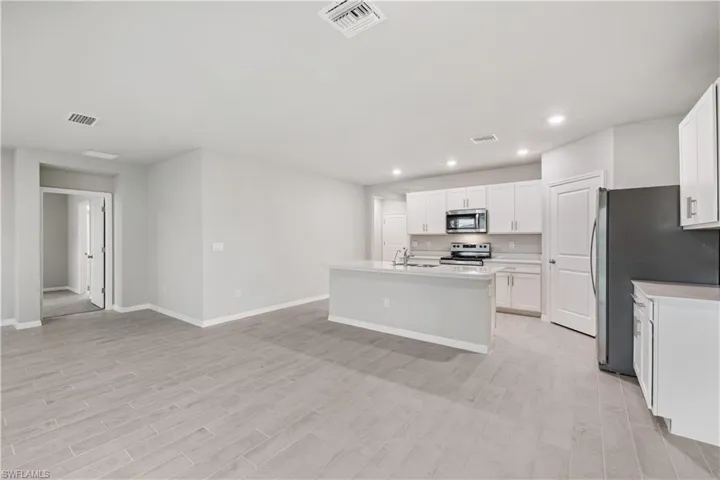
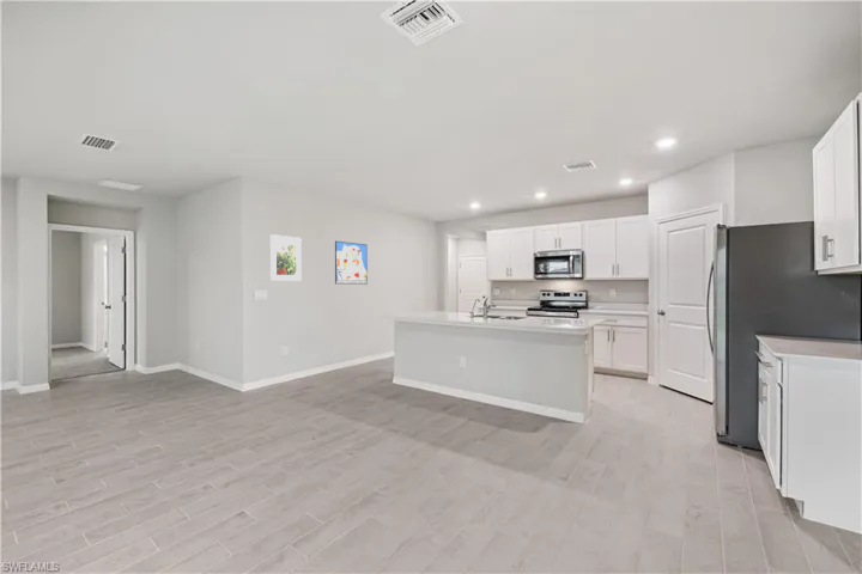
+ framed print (286, 258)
+ wall art (351, 263)
